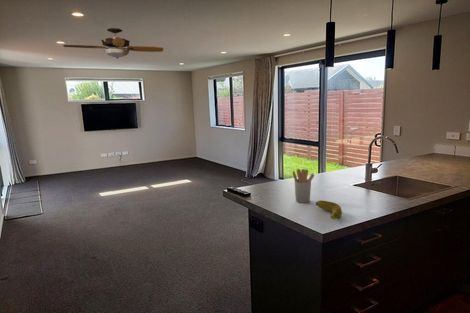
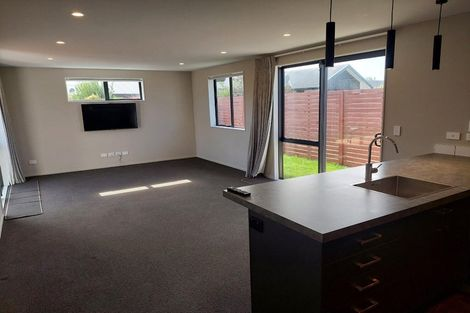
- banana (327, 209)
- ceiling fan (116, 44)
- utensil holder (302, 184)
